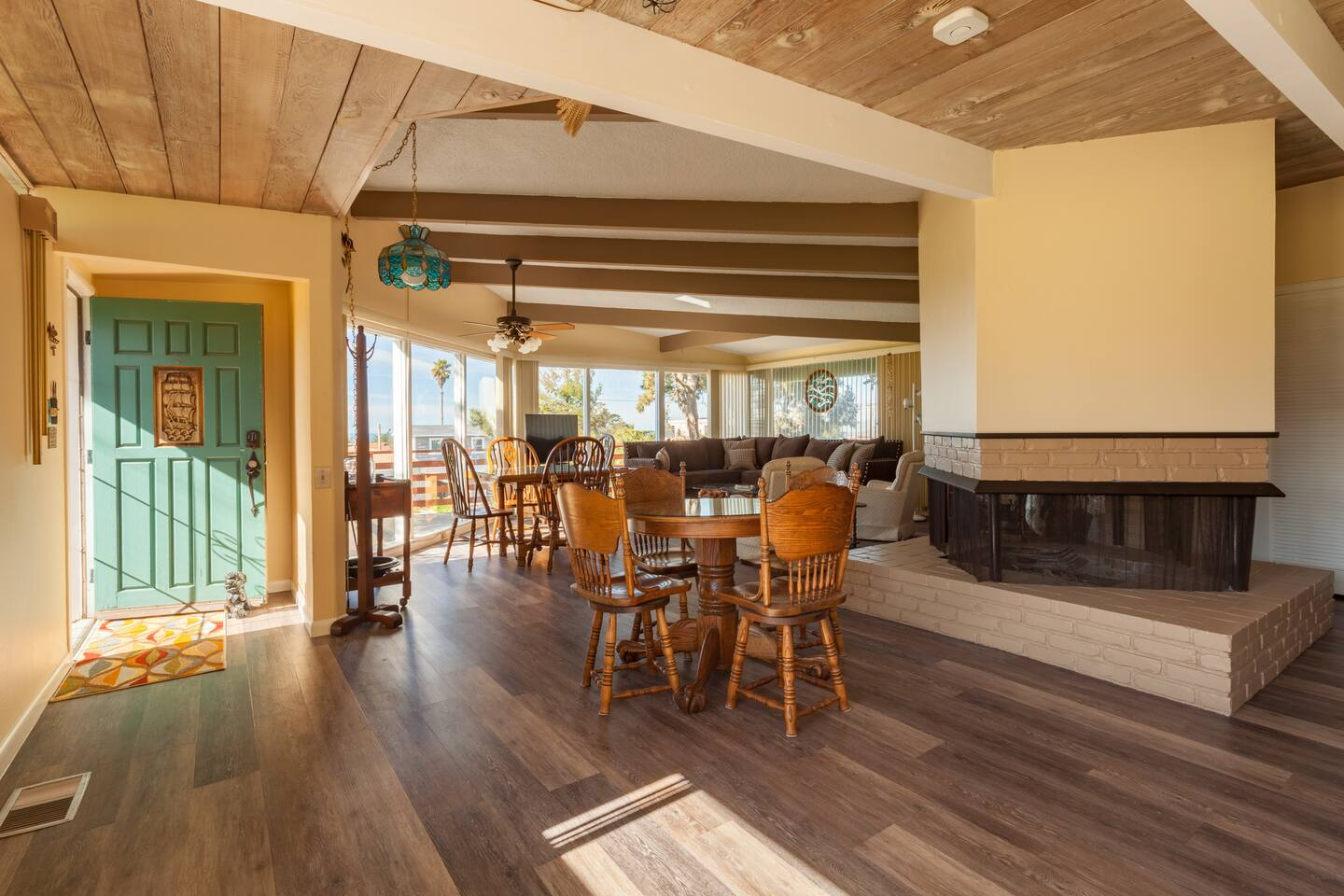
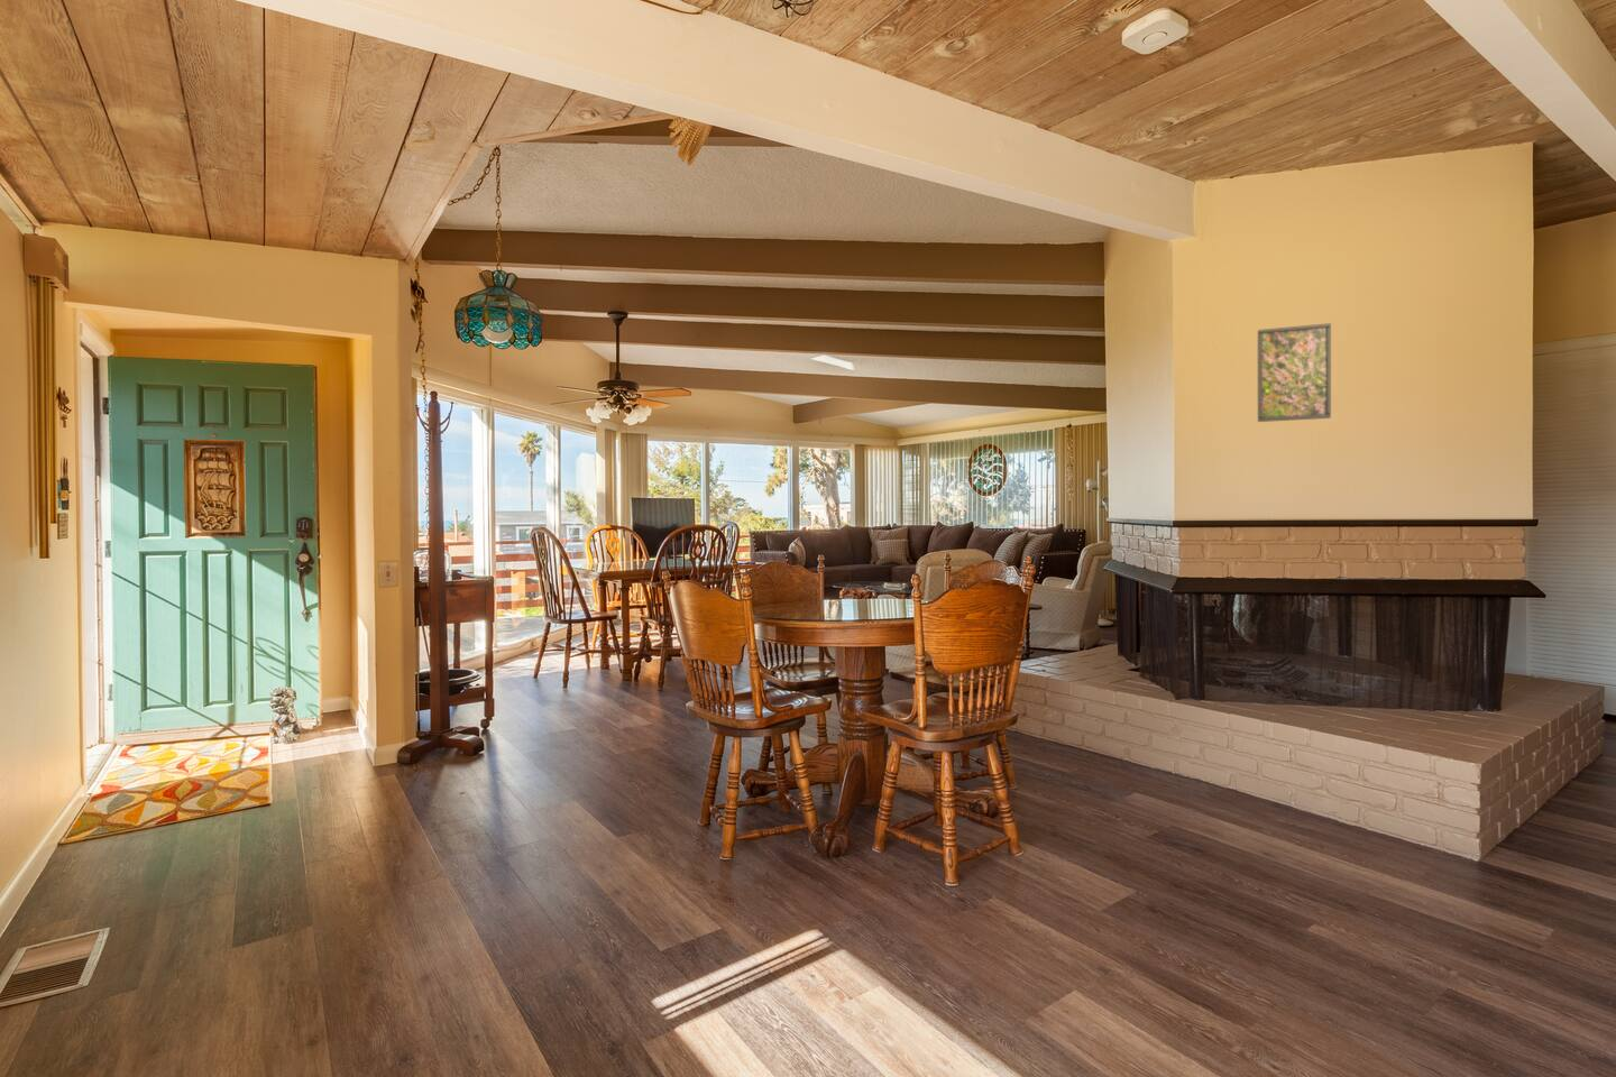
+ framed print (1293, 373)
